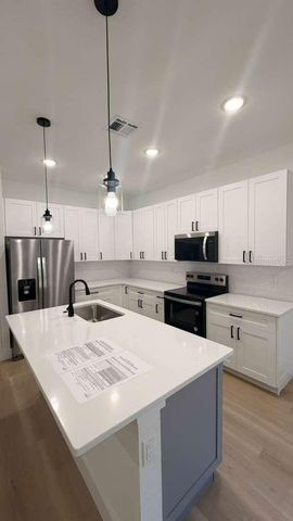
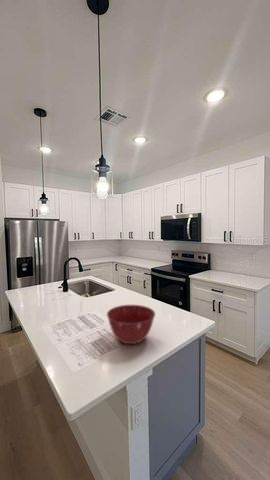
+ mixing bowl (131, 325)
